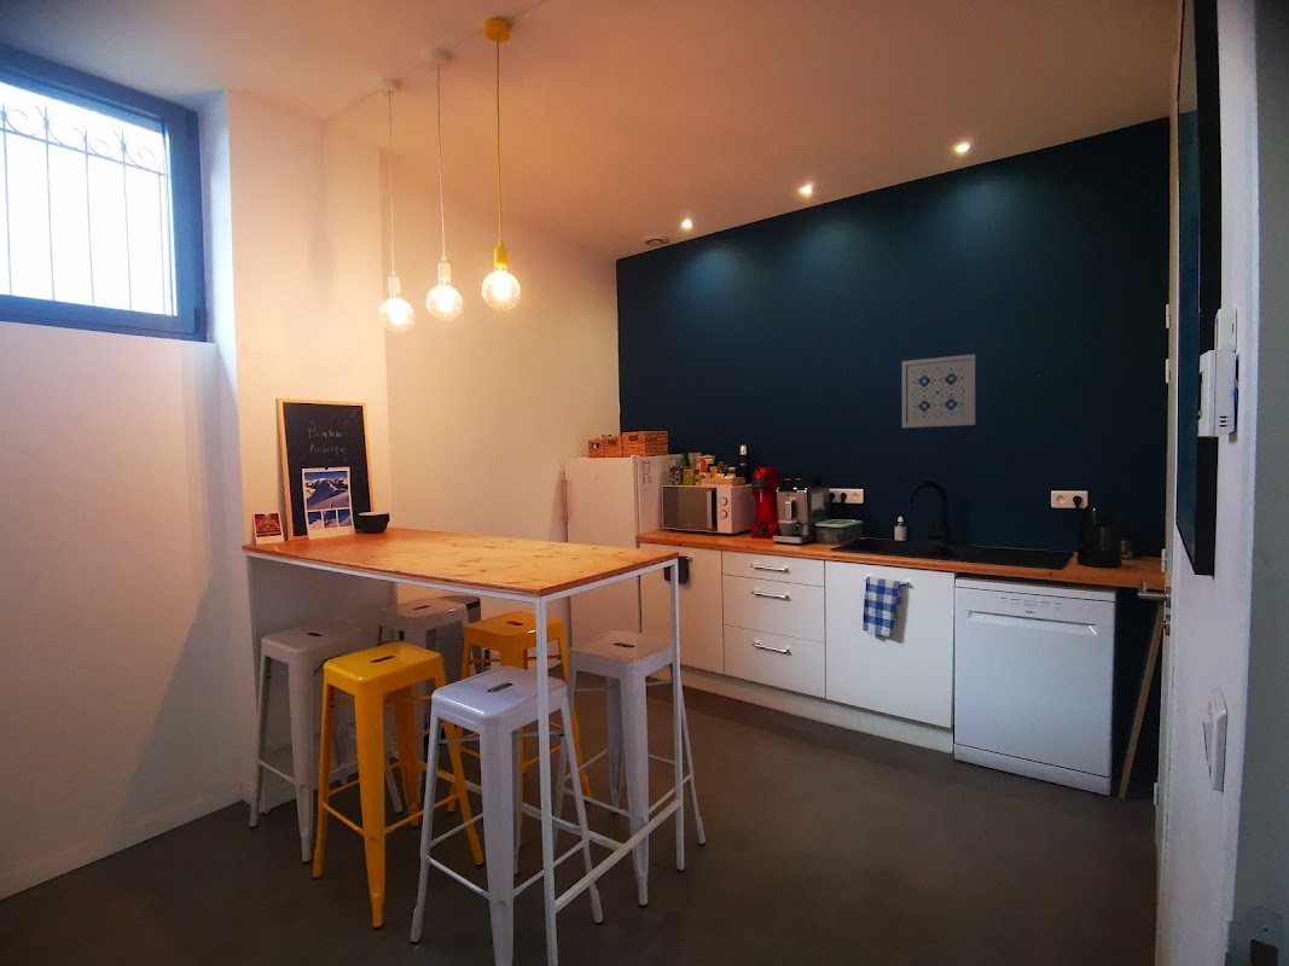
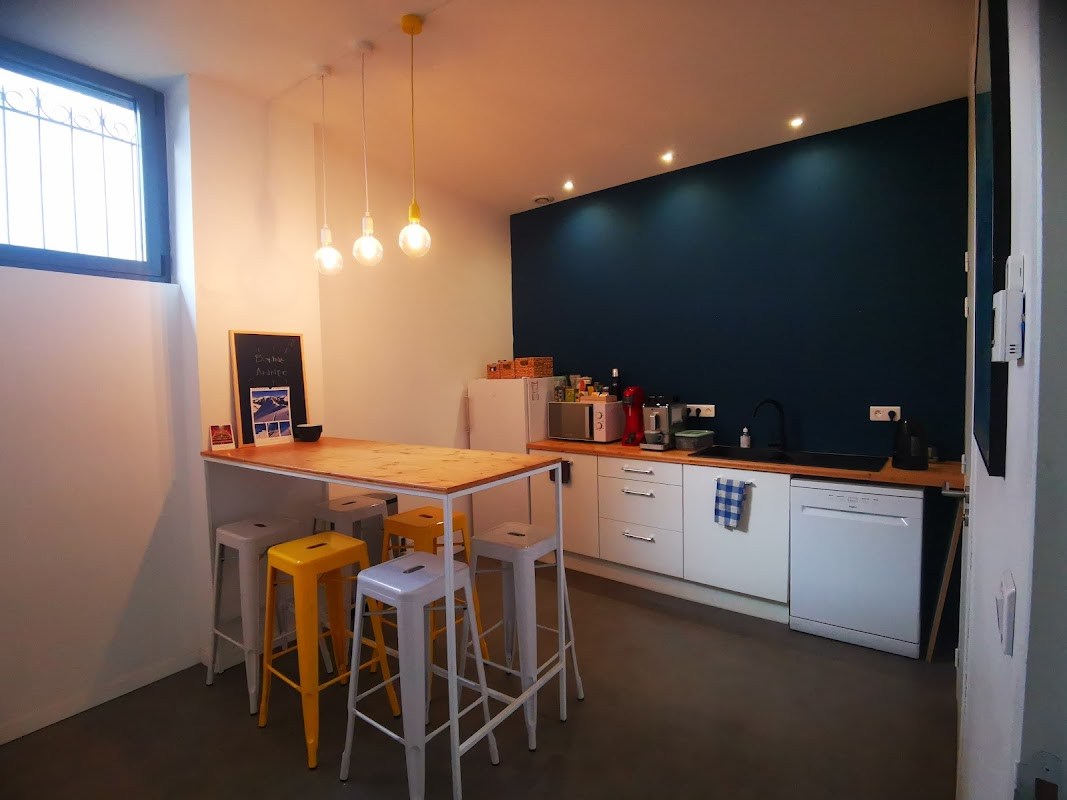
- wall art (937, 391)
